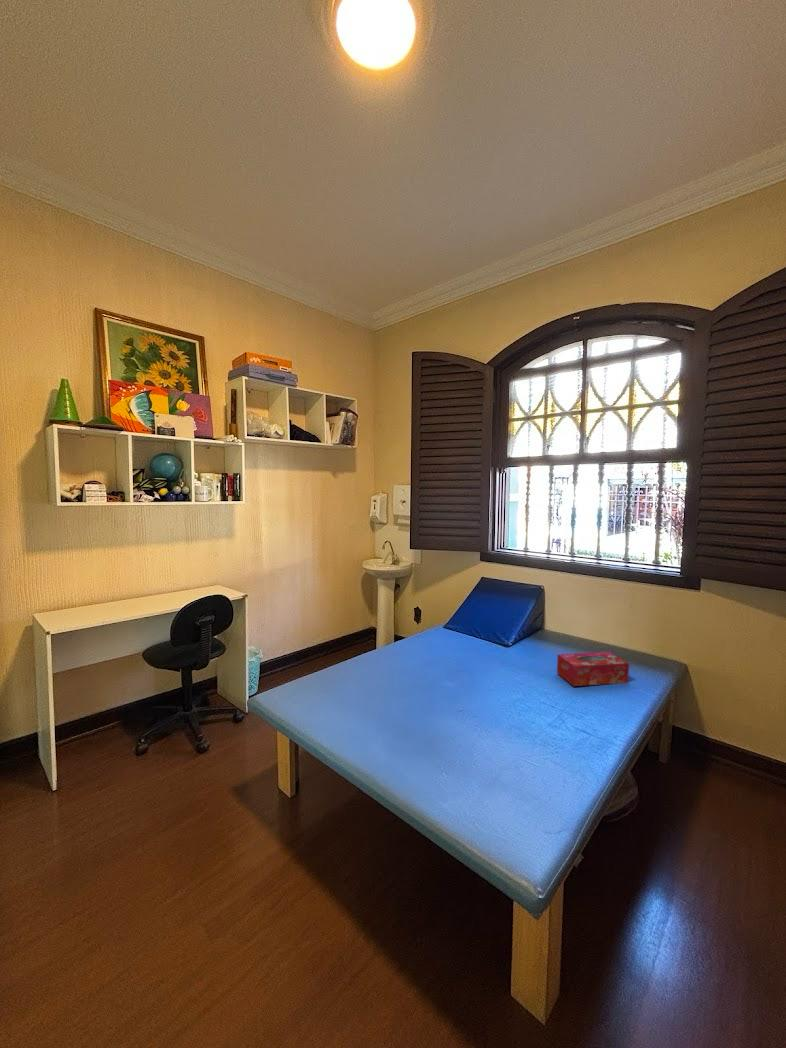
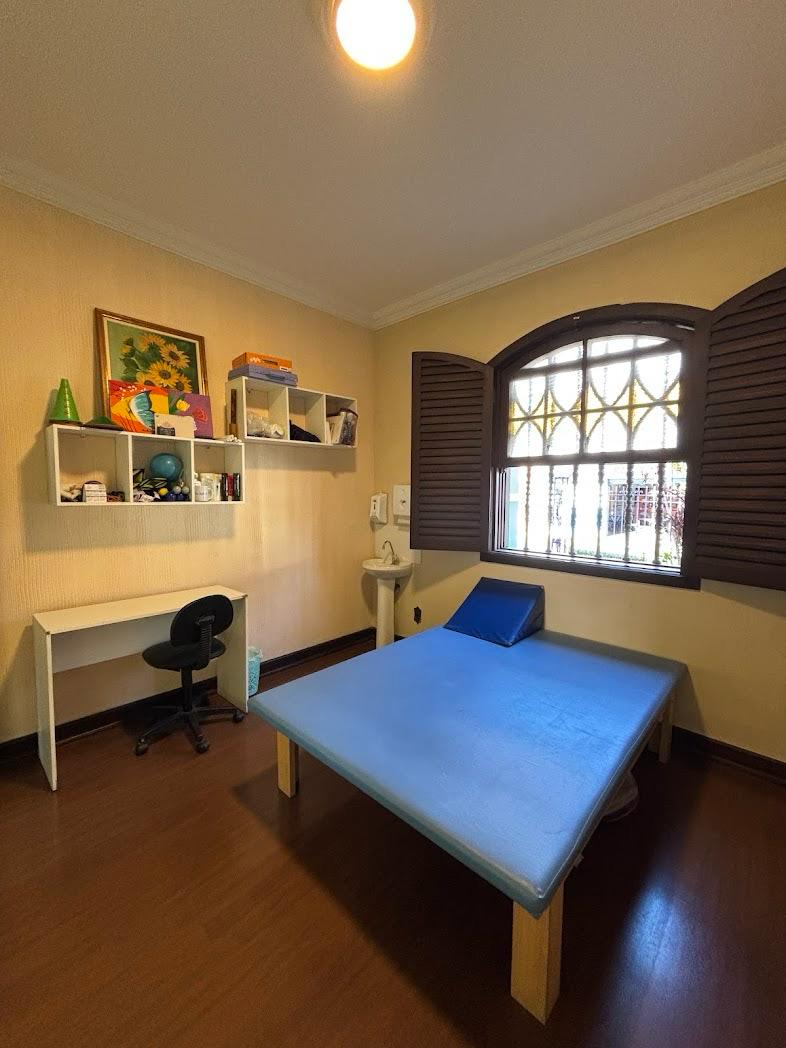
- tissue box (591, 668)
